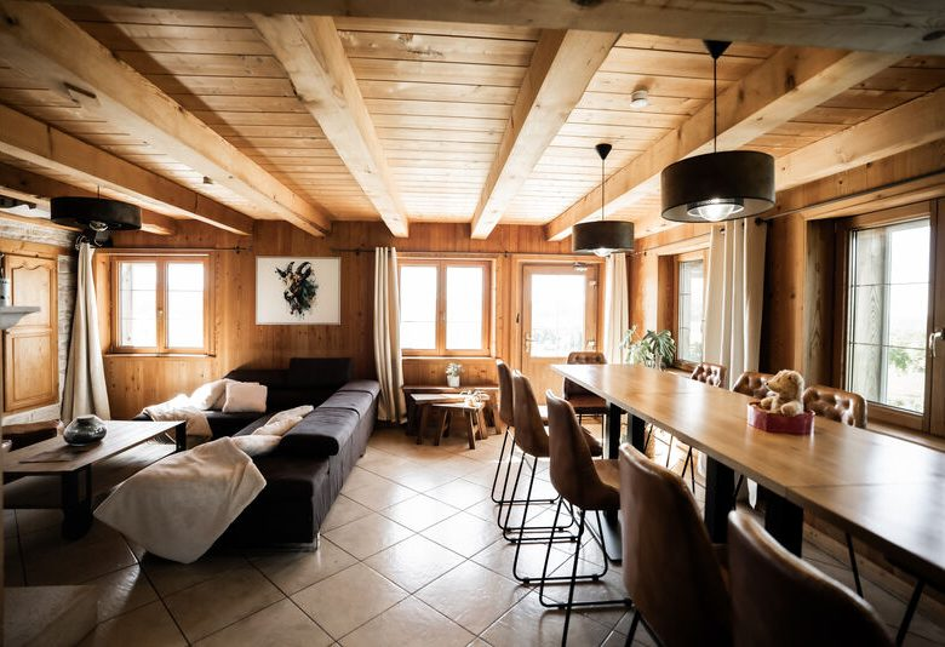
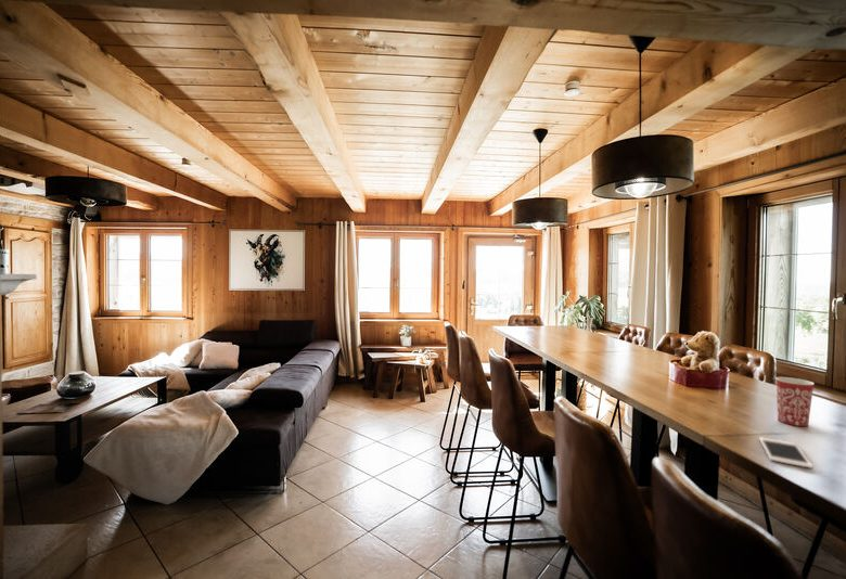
+ cell phone (783, 451)
+ mug (792, 399)
